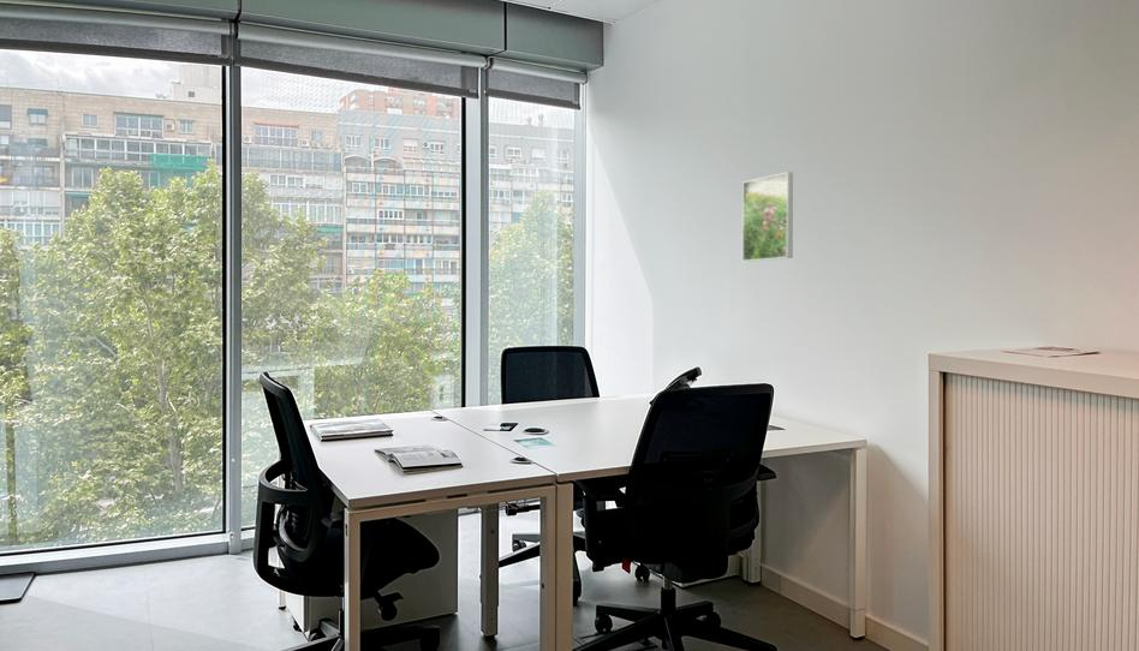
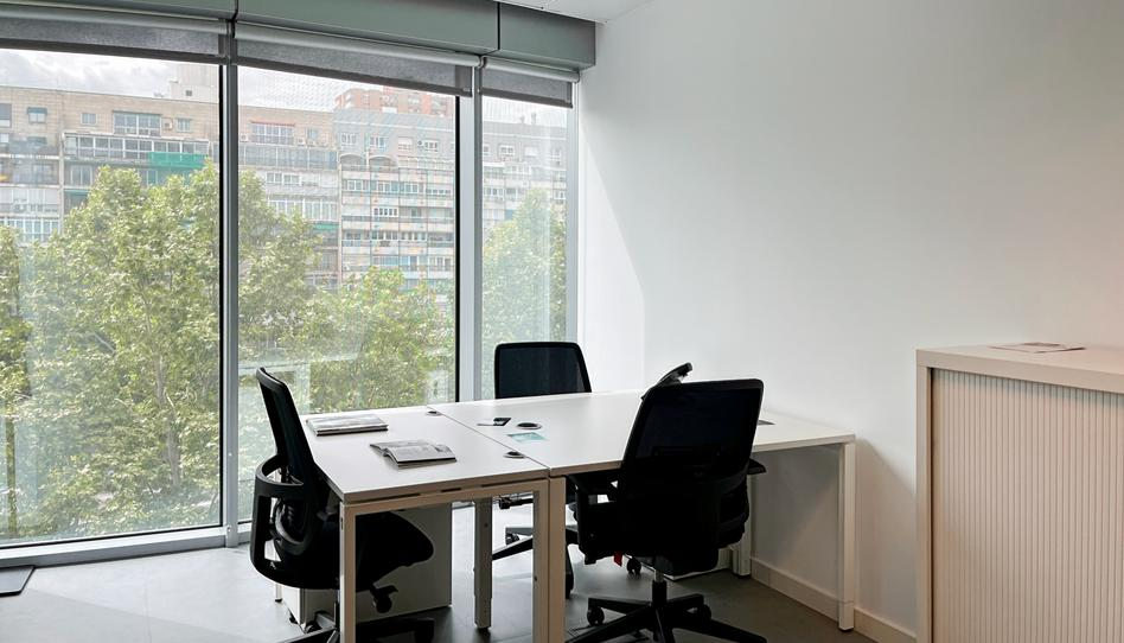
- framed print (767, 219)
